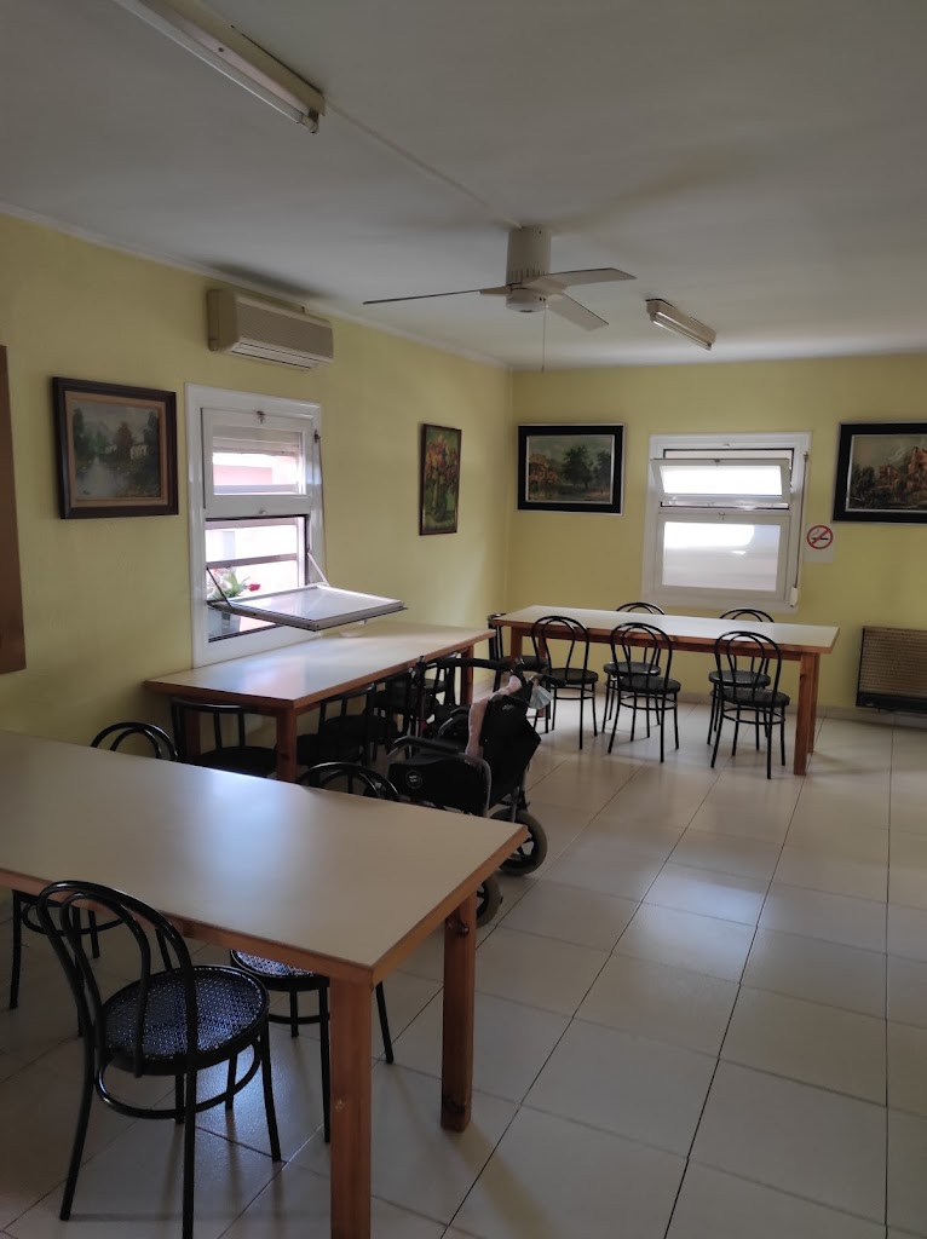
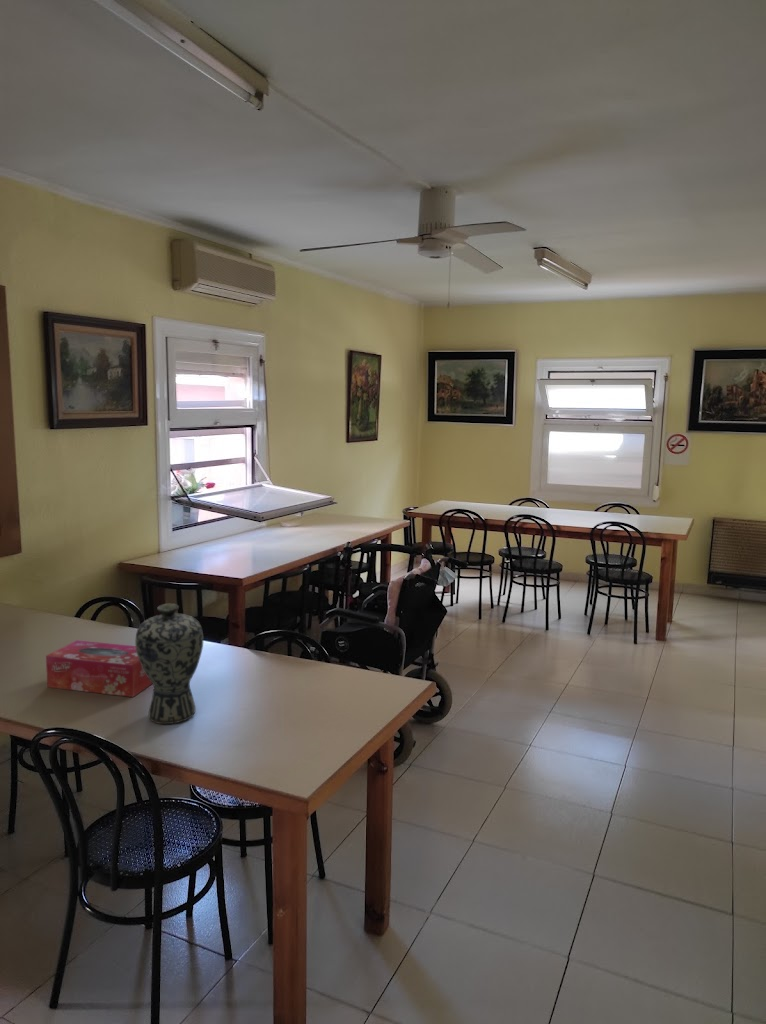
+ vase (170, 661)
+ tissue box (103, 667)
